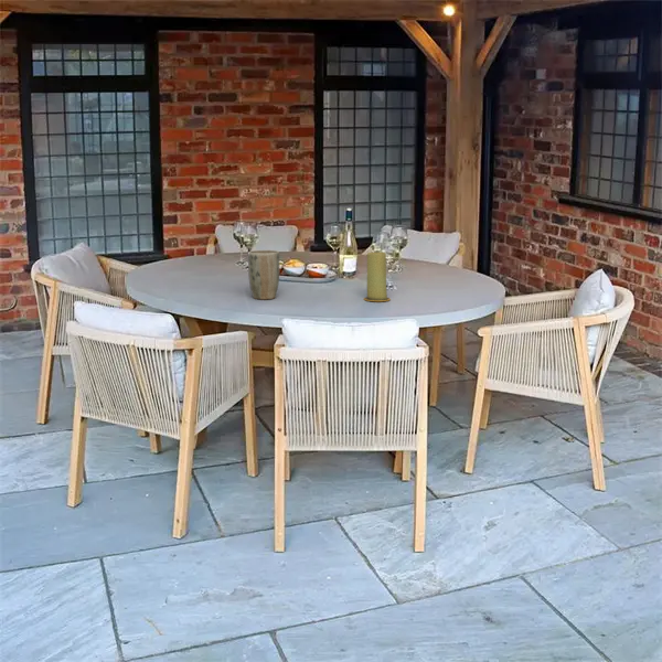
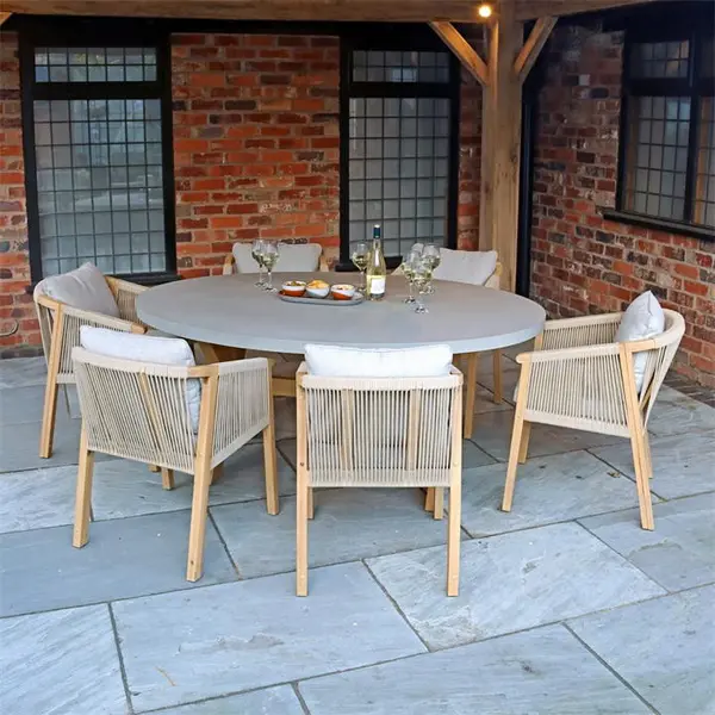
- candle (376, 276)
- plant pot (264, 275)
